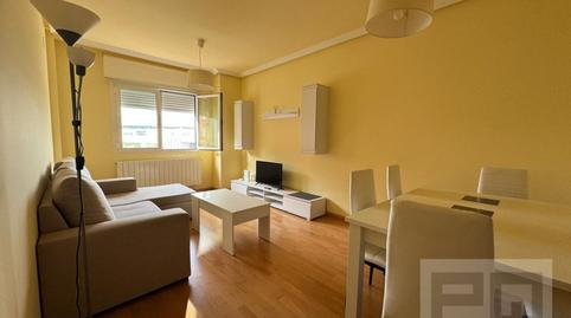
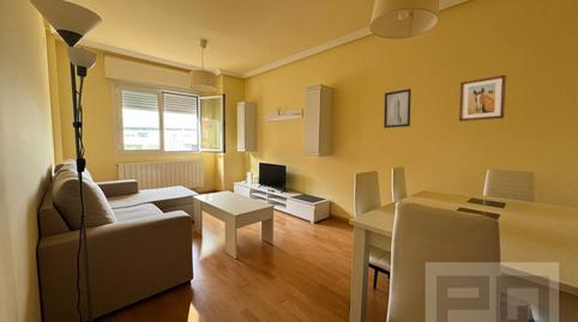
+ wall art (397, 109)
+ wall art (481, 99)
